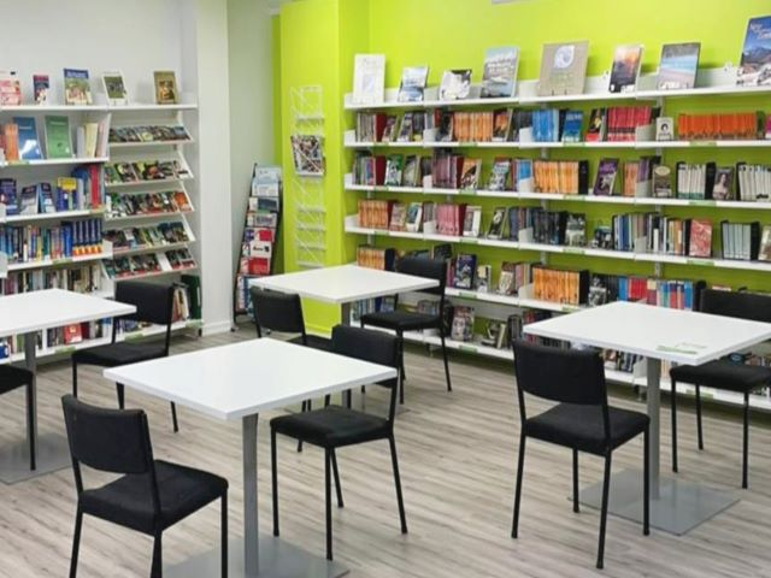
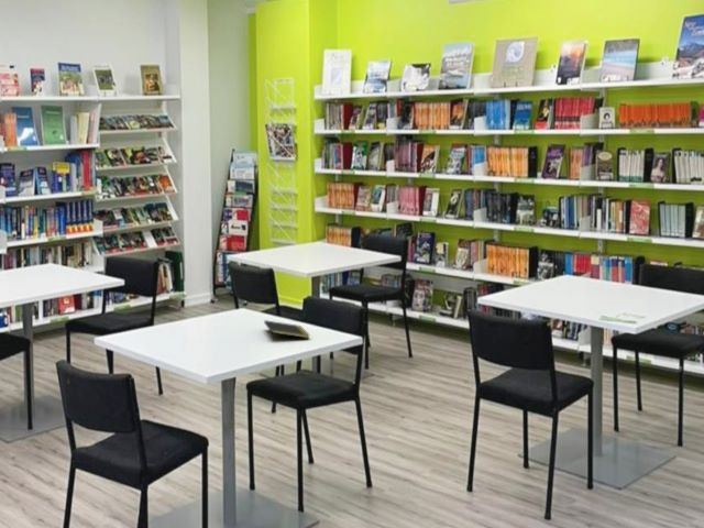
+ notepad (286, 329)
